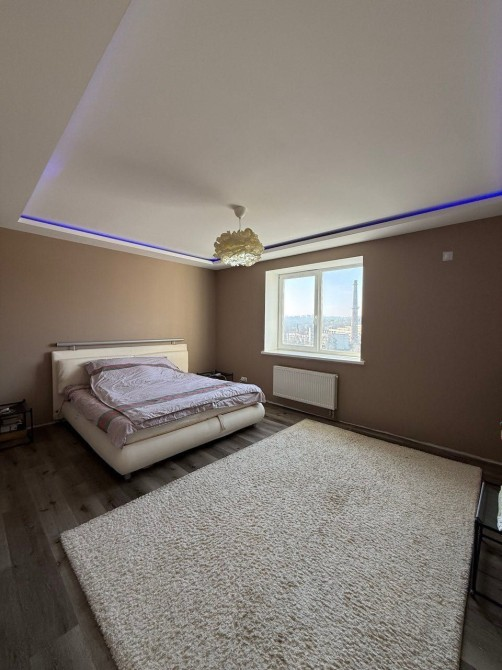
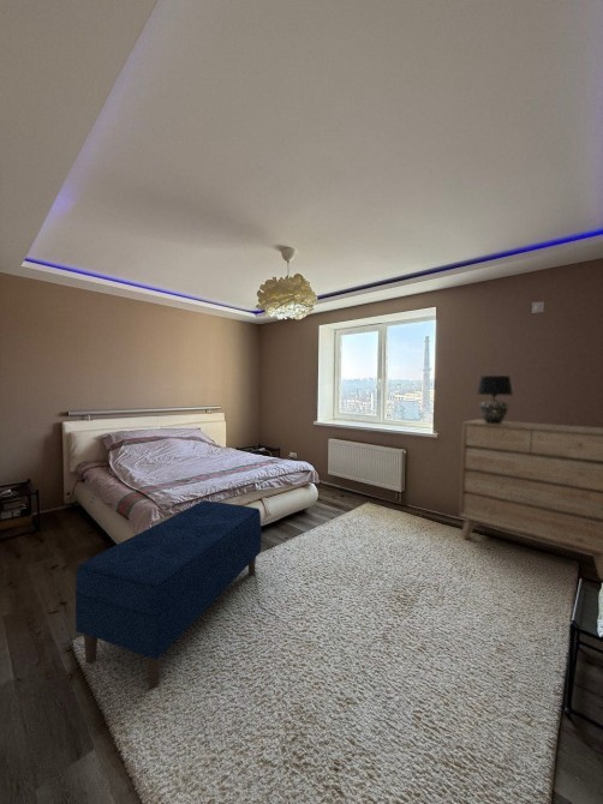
+ bench (186, 569)
+ dresser (533, 486)
+ table lamp (494, 400)
